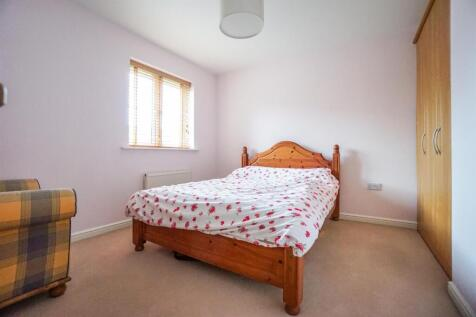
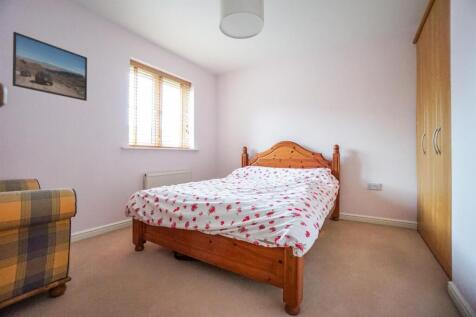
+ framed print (53, 70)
